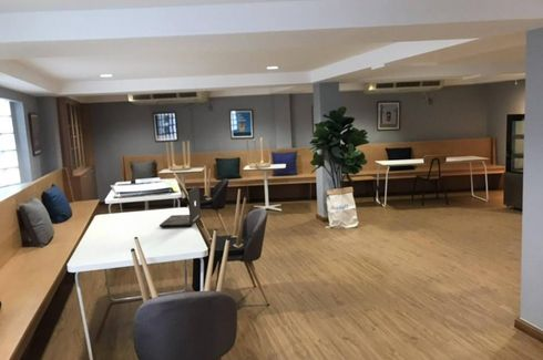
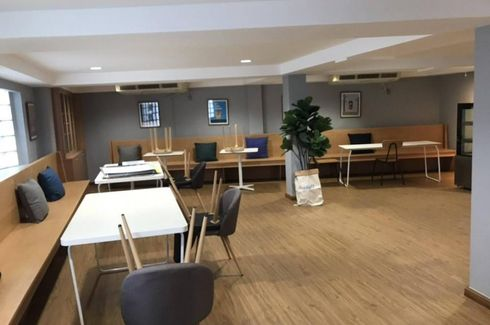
- laptop (188, 203)
